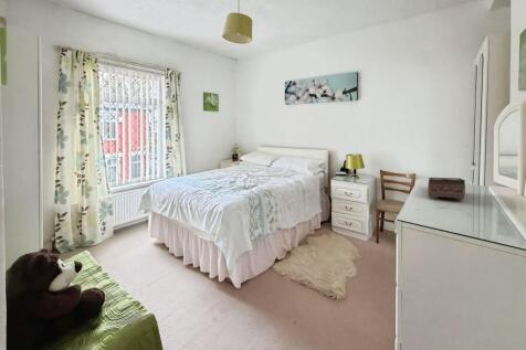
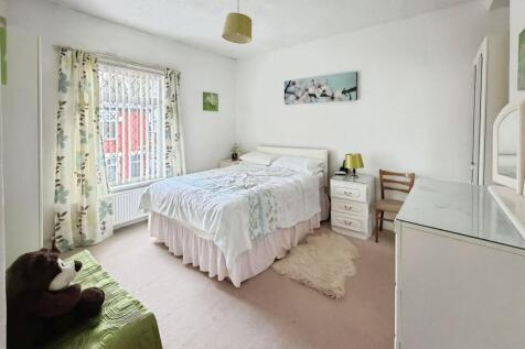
- tissue box (444, 187)
